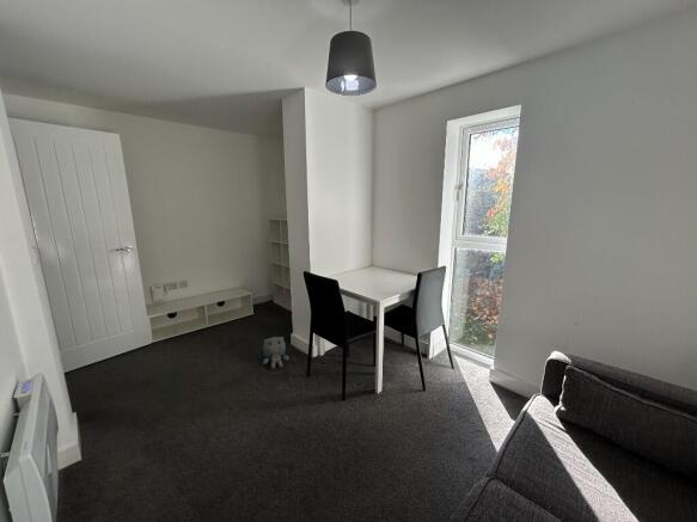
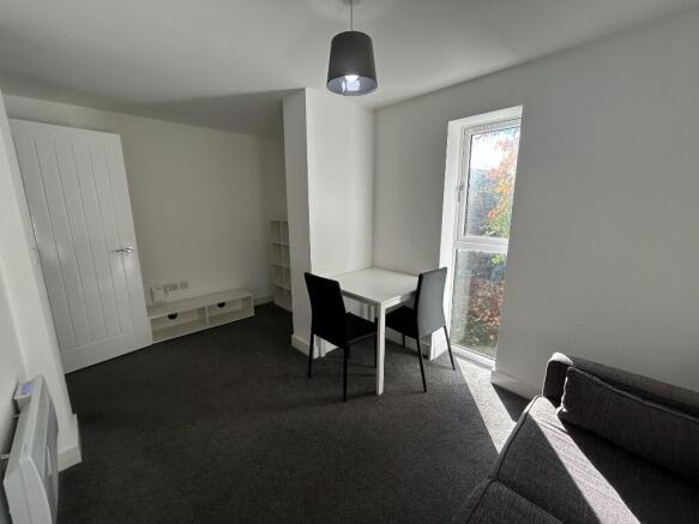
- plush toy (275, 350)
